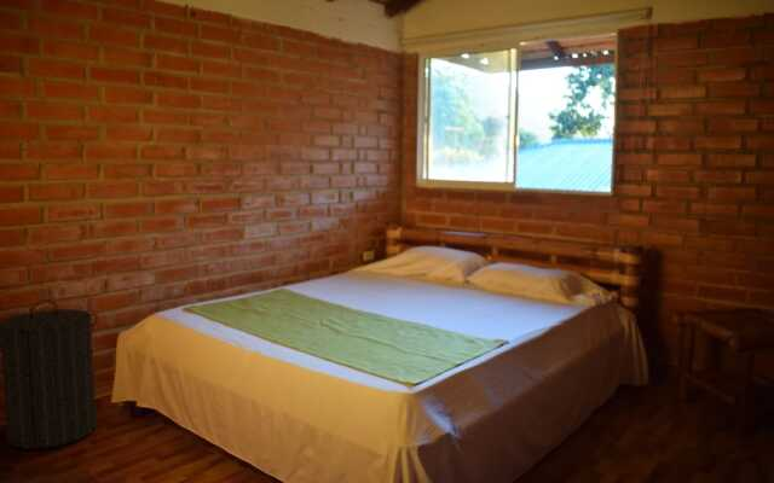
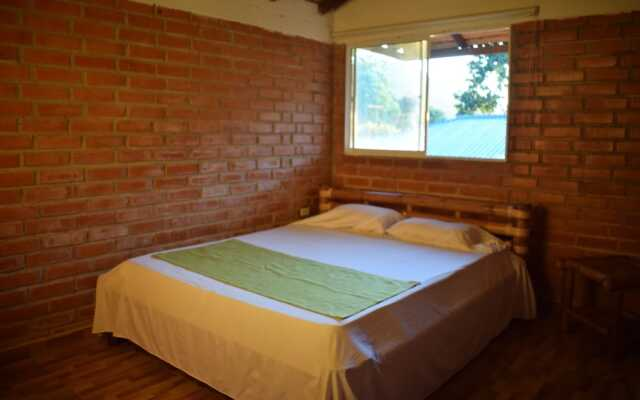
- laundry hamper (48, 366)
